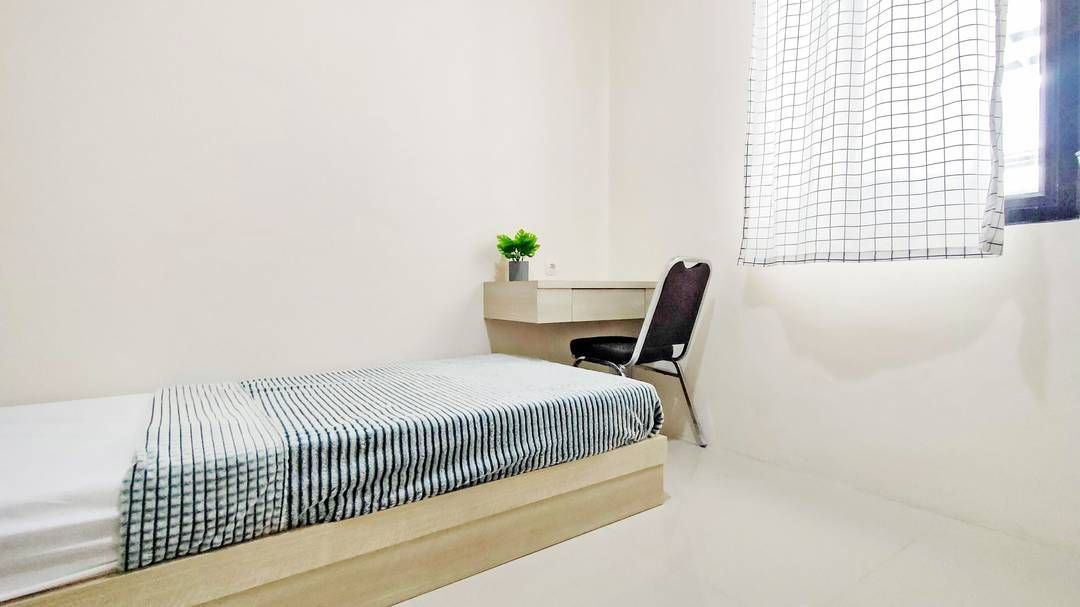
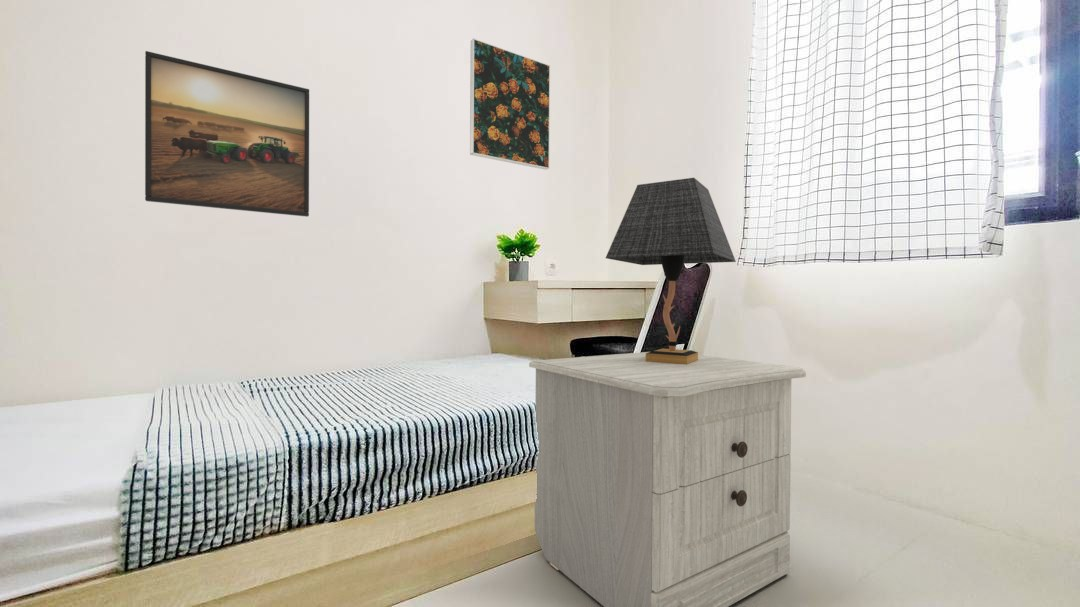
+ table lamp (672, 273)
+ nightstand (664, 465)
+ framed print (233, 140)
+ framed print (511, 107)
